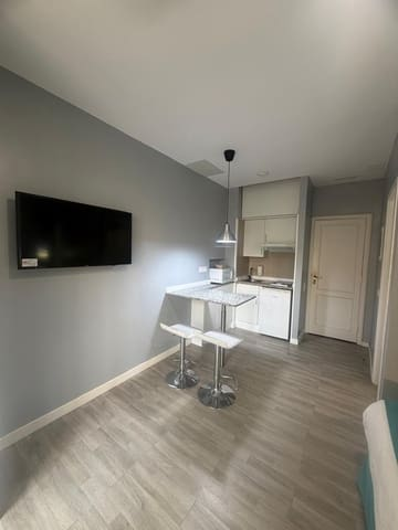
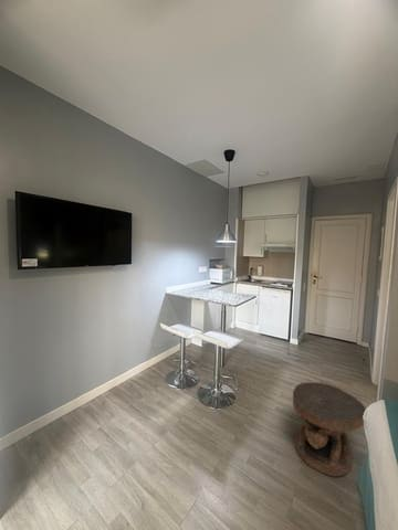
+ side table (324, 424)
